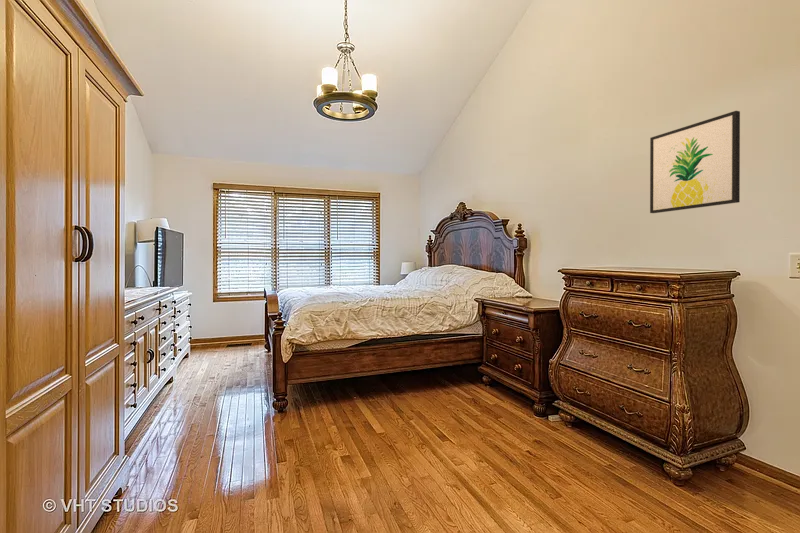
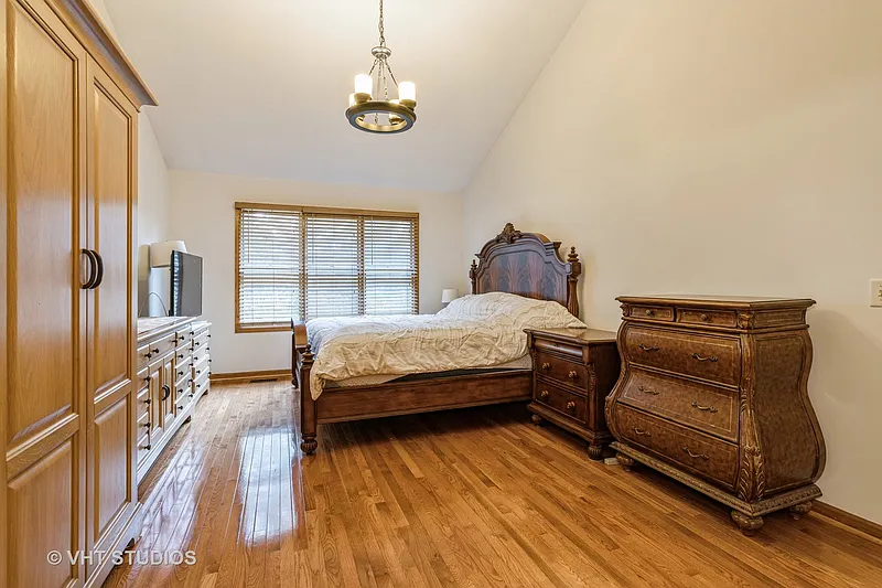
- wall art (690, 167)
